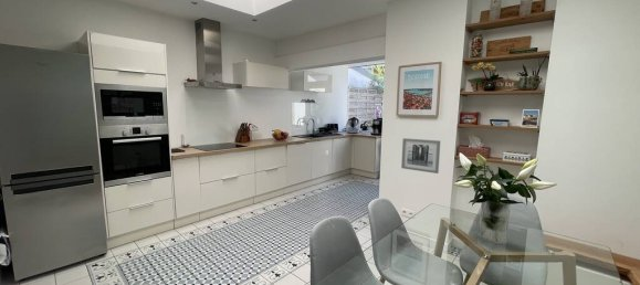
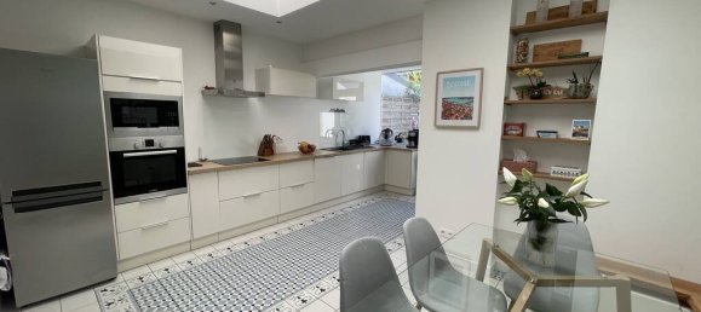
- wall art (419, 155)
